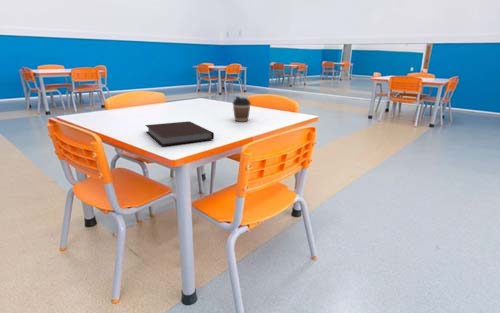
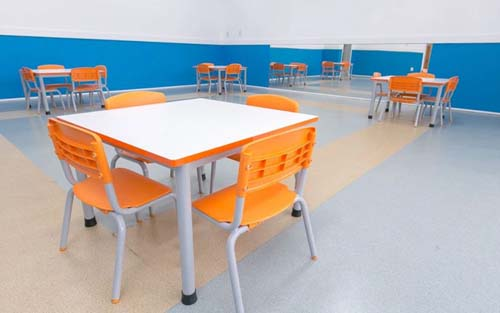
- notebook (178, 131)
- coffee cup (241, 108)
